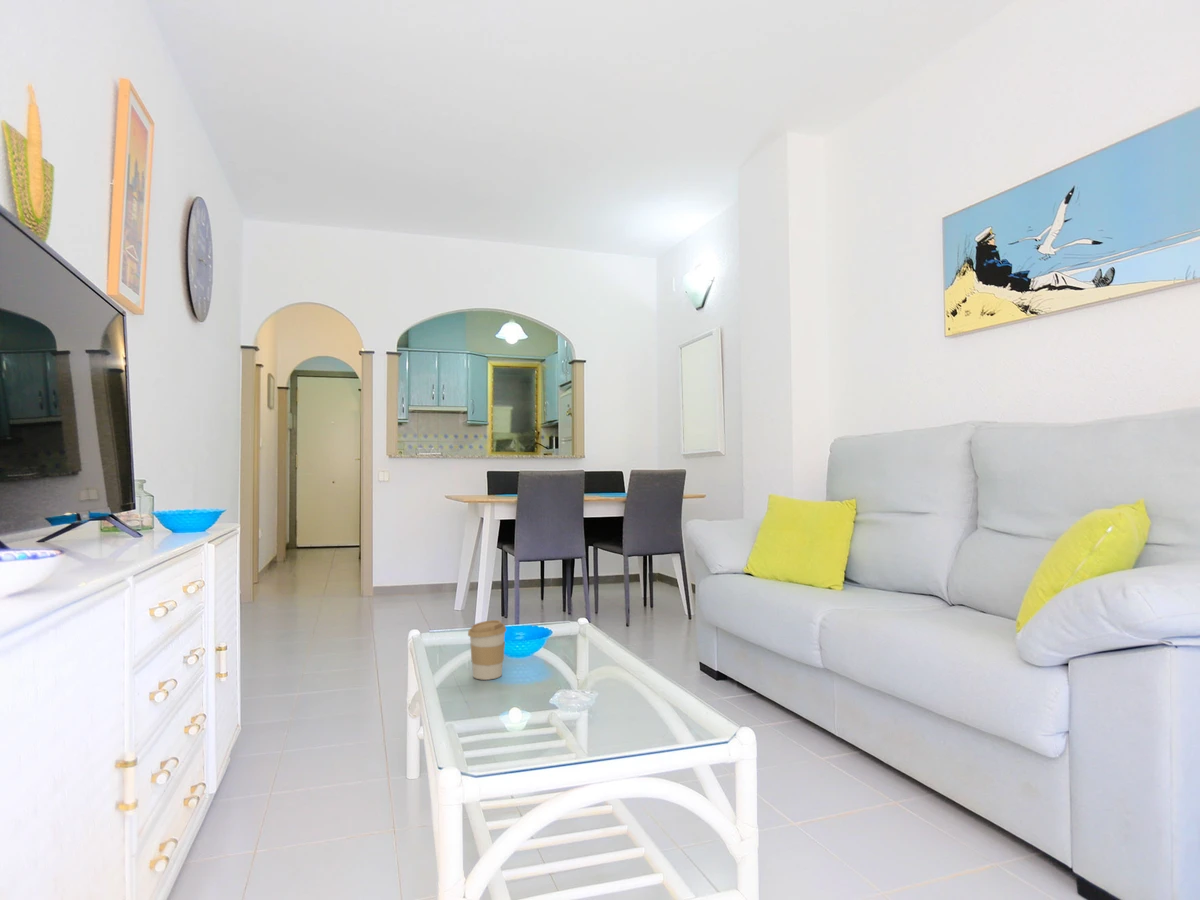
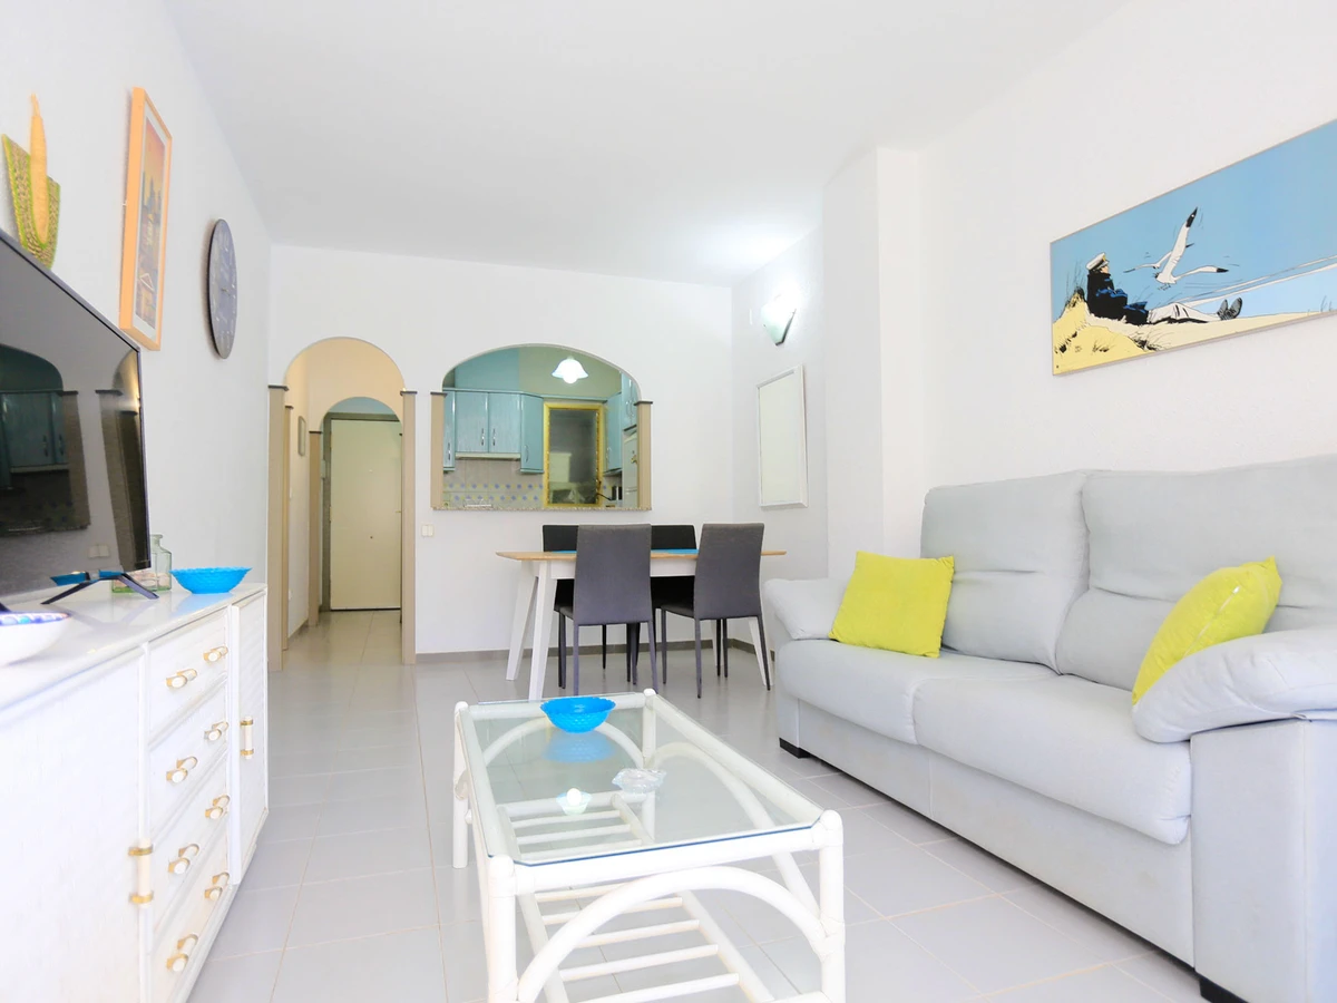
- coffee cup (487, 648)
